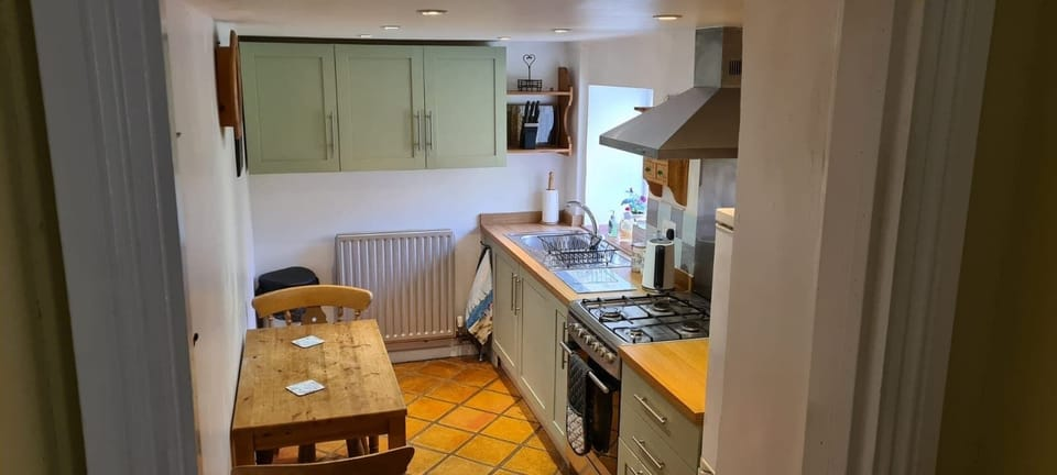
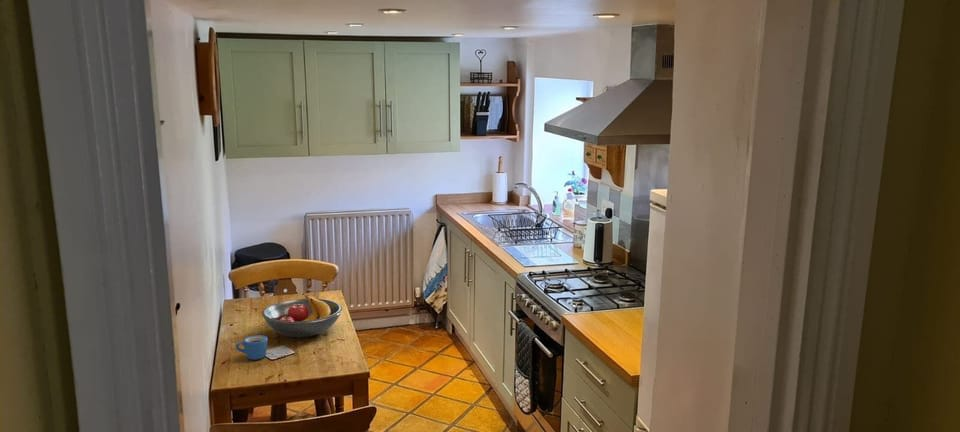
+ fruit bowl (302, 317)
+ mug (252, 348)
